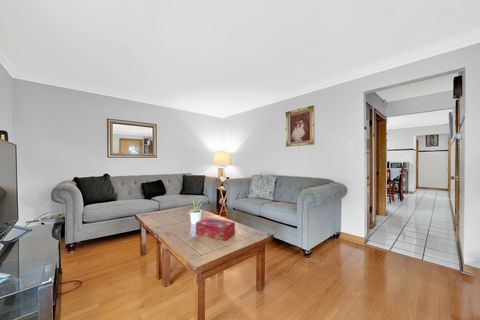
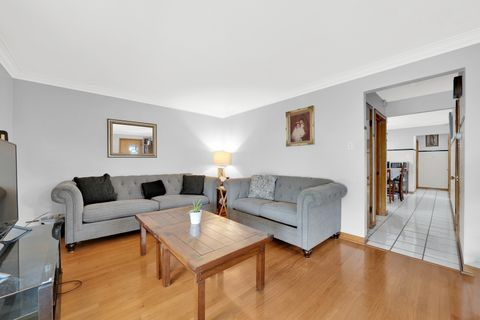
- tissue box (215, 228)
